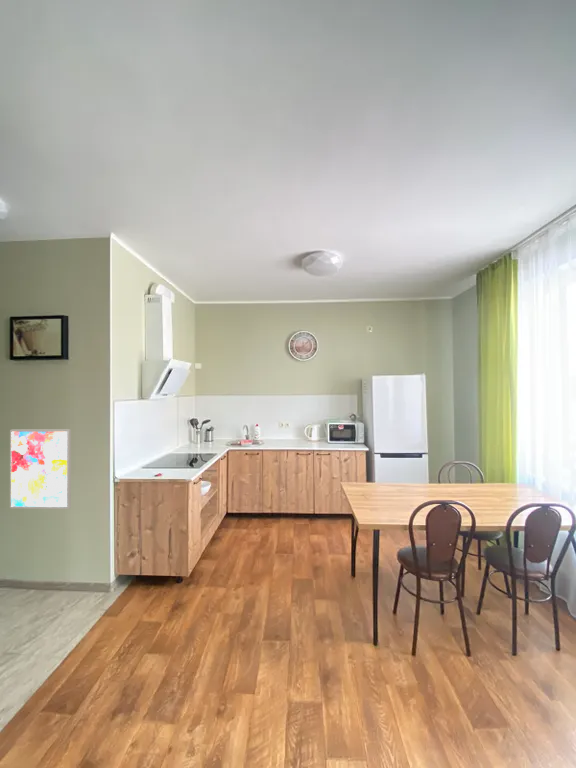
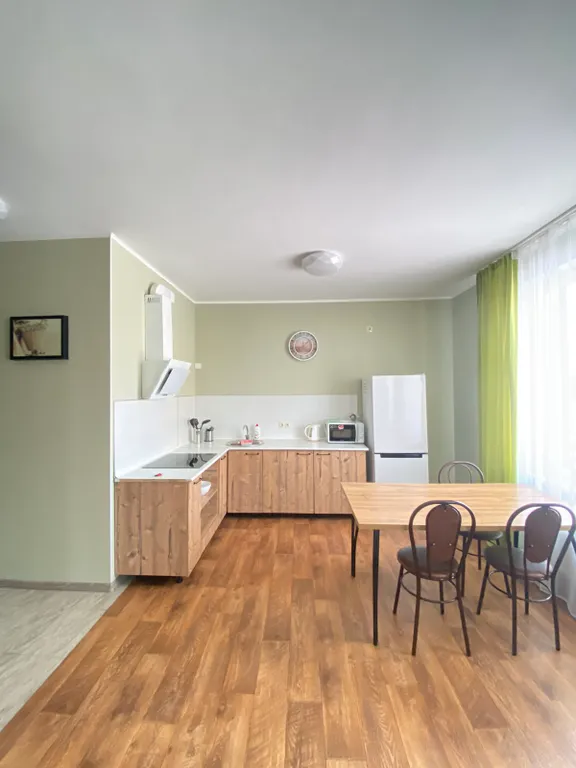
- wall art (40, 468)
